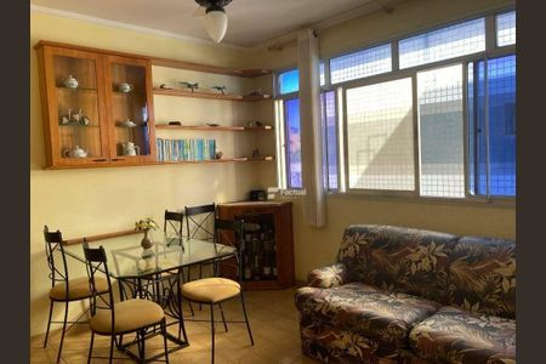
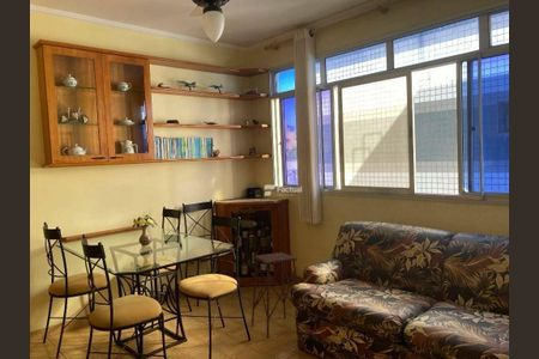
+ side table (275, 292)
